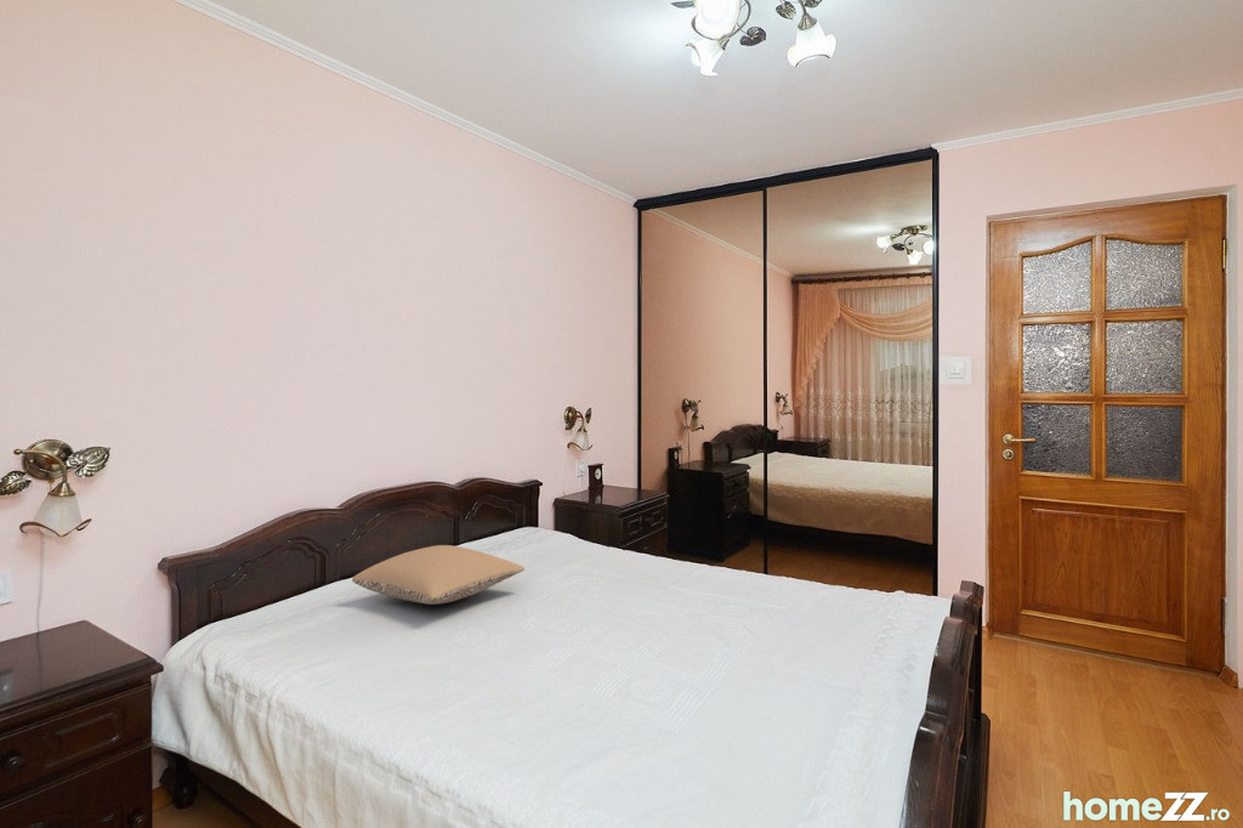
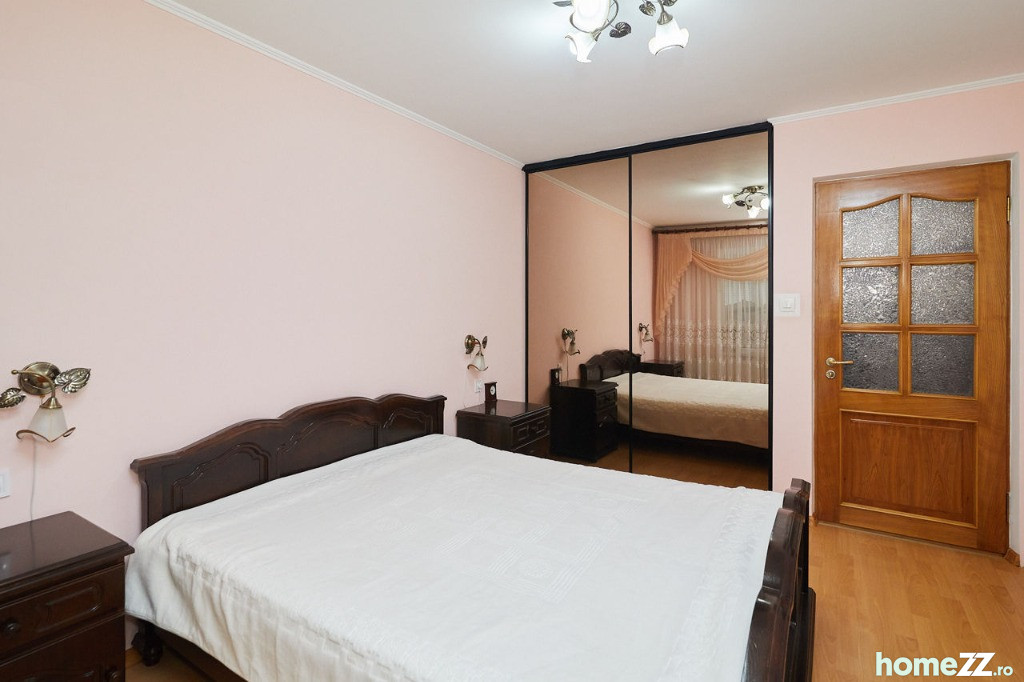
- pillow (441, 573)
